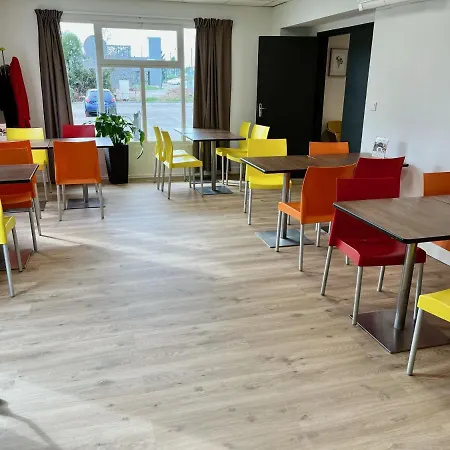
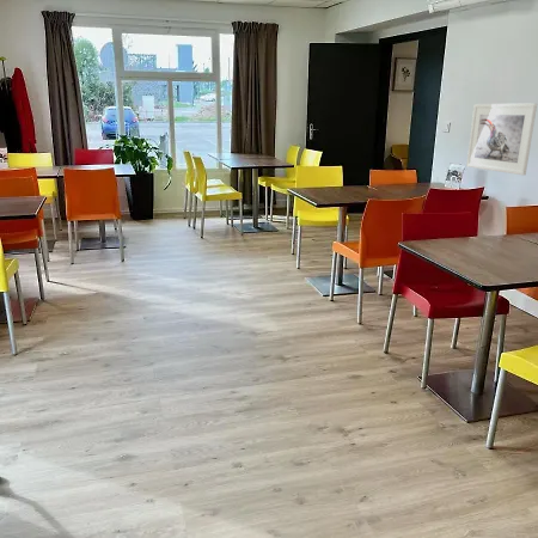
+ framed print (499, 137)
